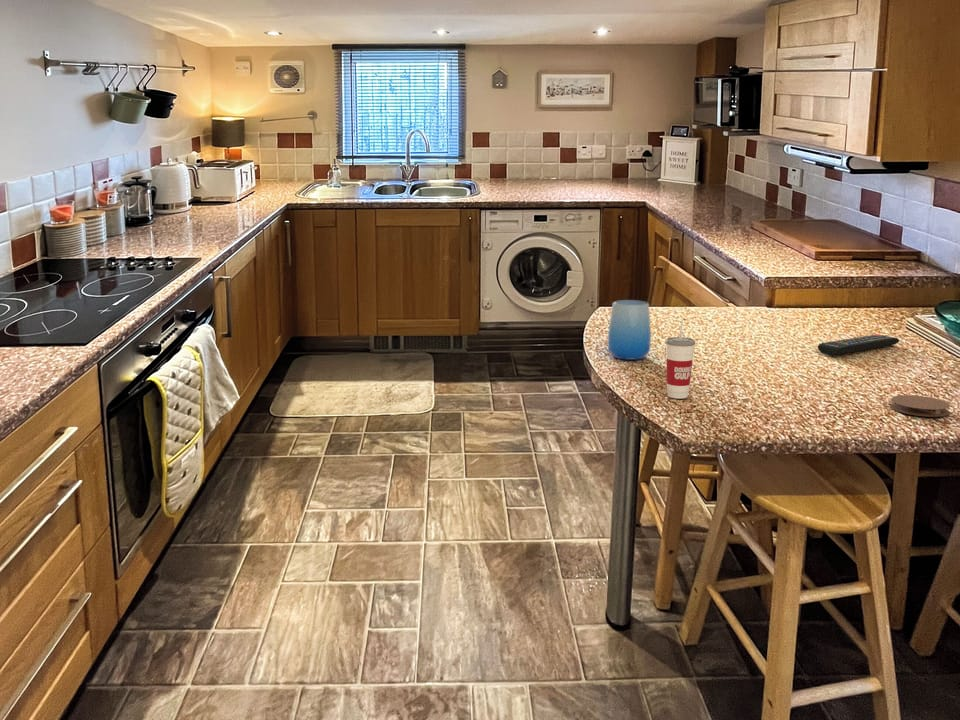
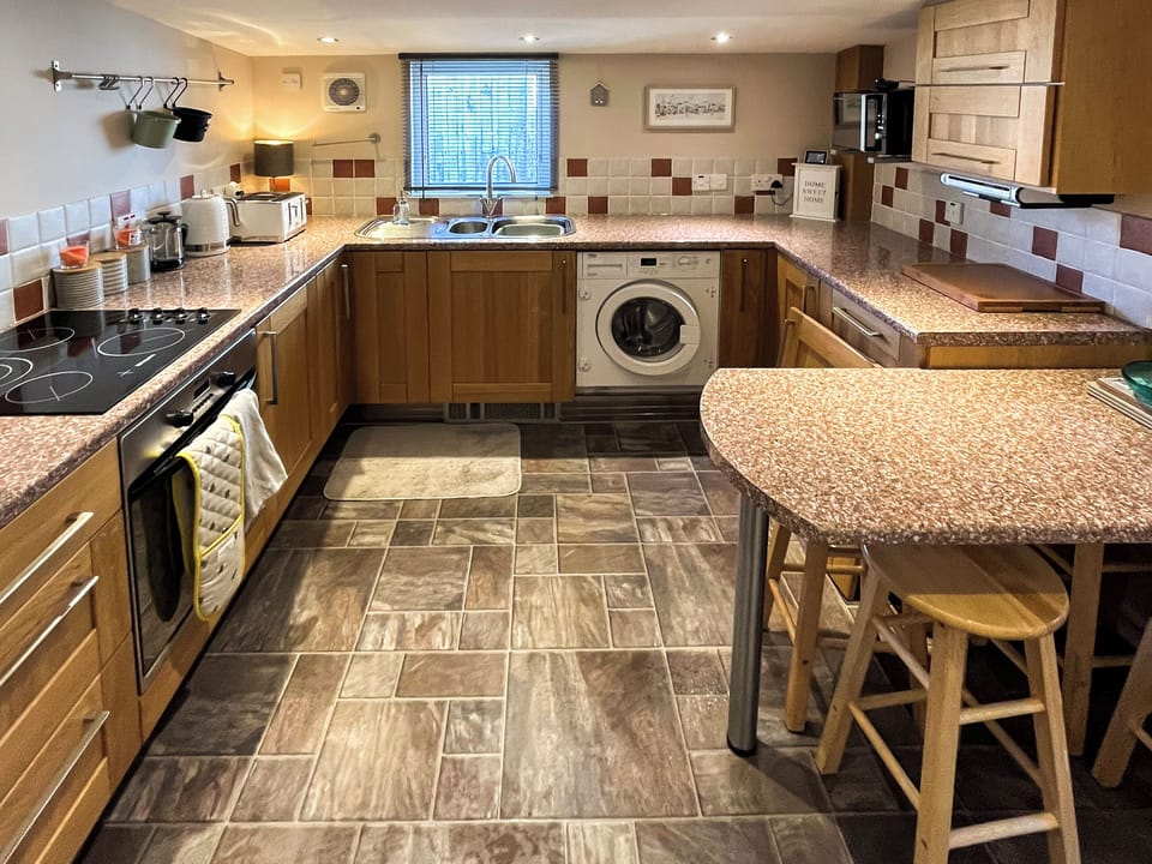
- coaster (919, 405)
- remote control (859, 344)
- cup (629, 329)
- cup (679, 358)
